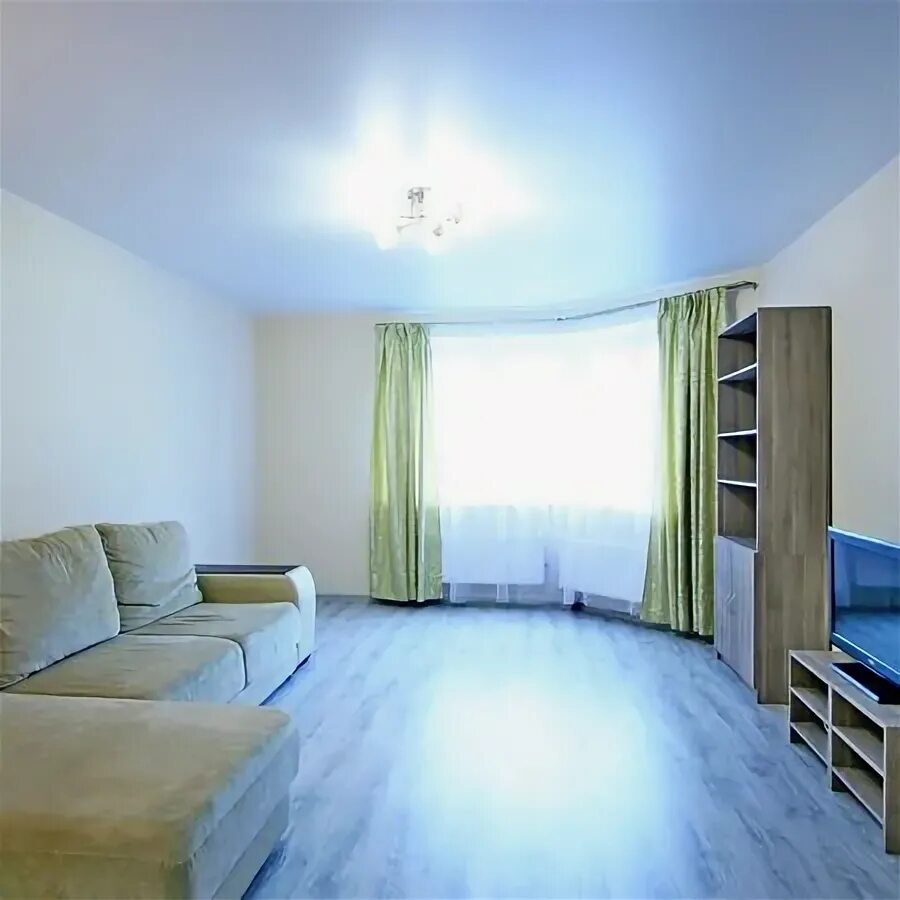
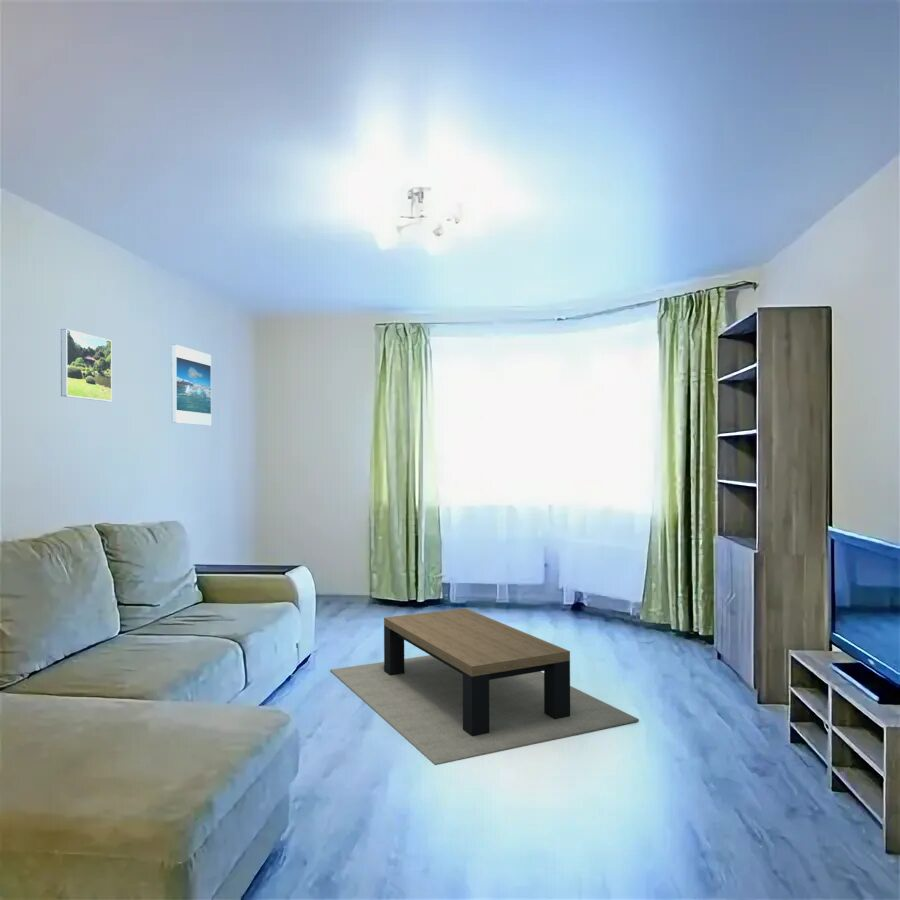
+ coffee table (468, 663)
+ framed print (192, 387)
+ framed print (87, 366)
